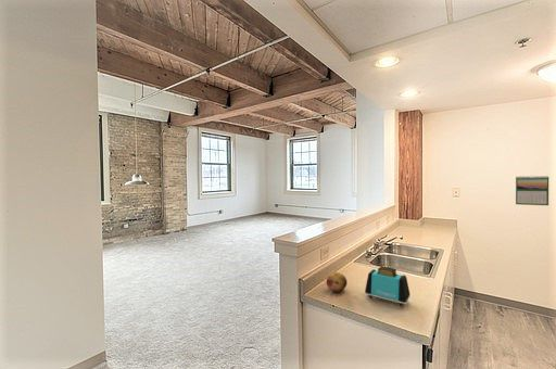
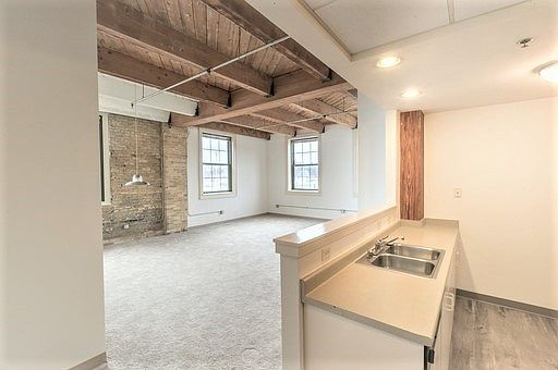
- fruit (337, 281)
- toaster (387, 283)
- calendar (531, 190)
